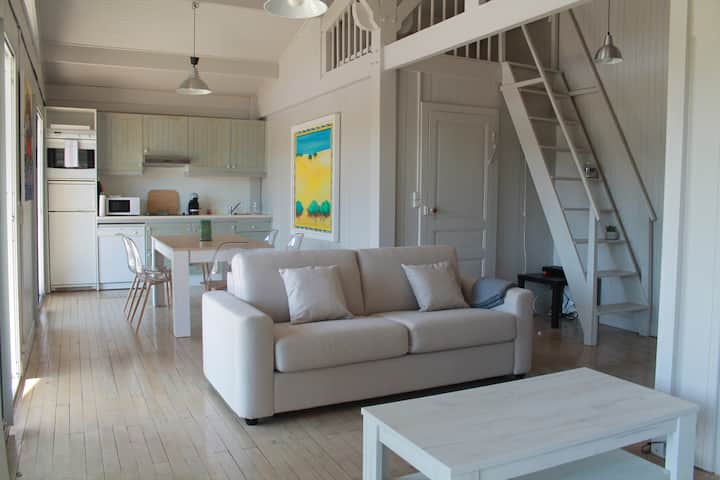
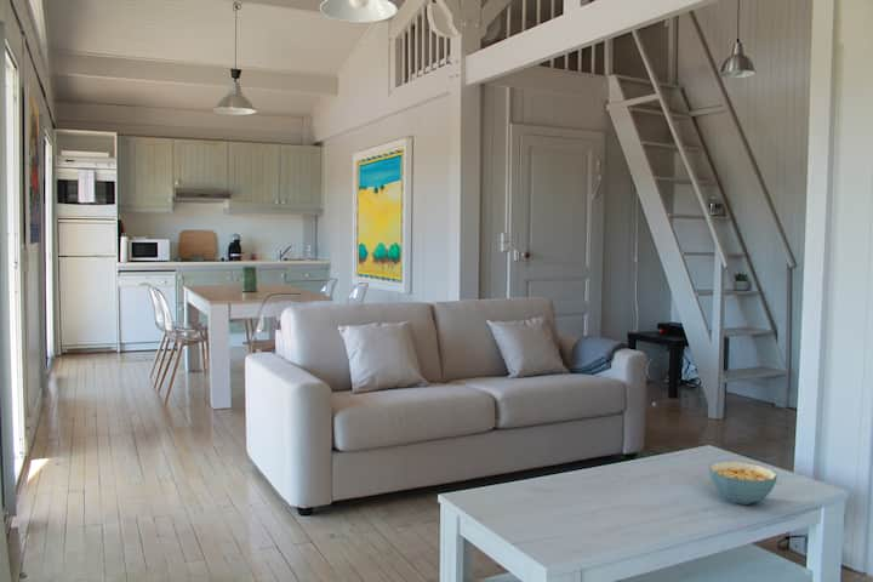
+ cereal bowl (741, 485)
